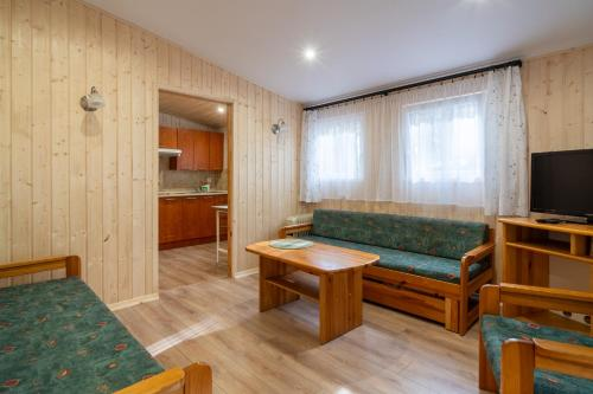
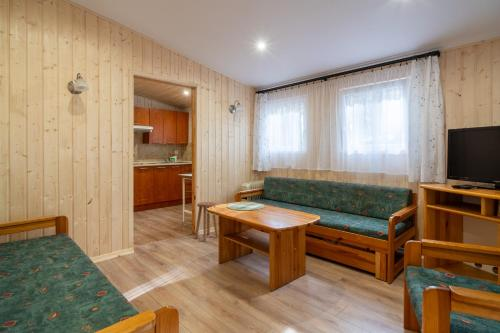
+ stool (206, 220)
